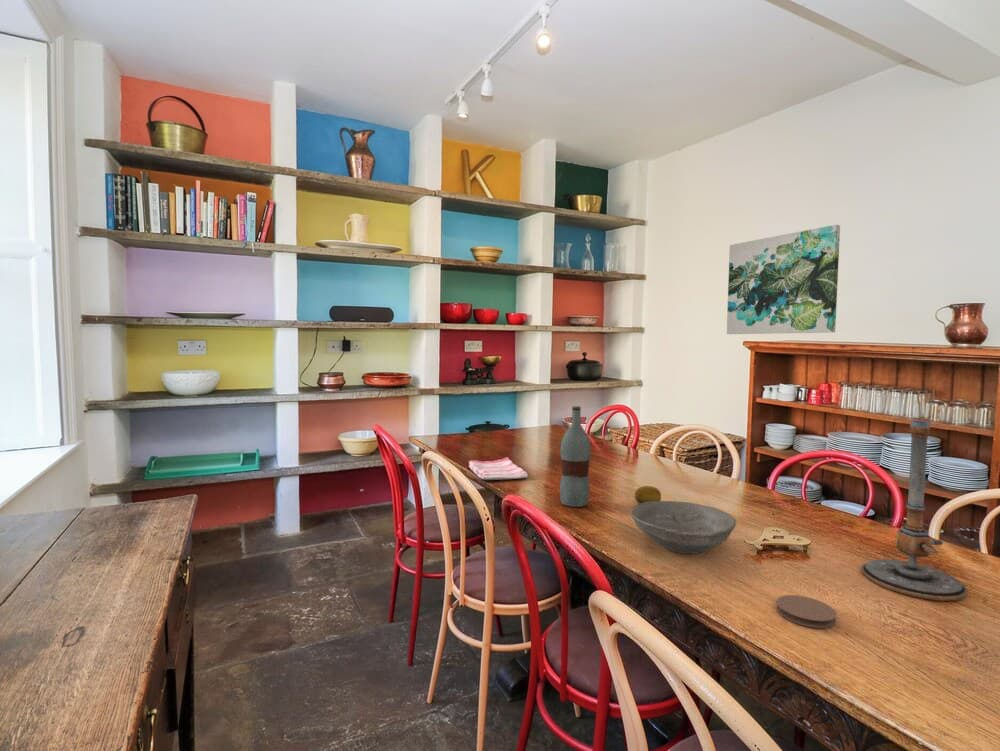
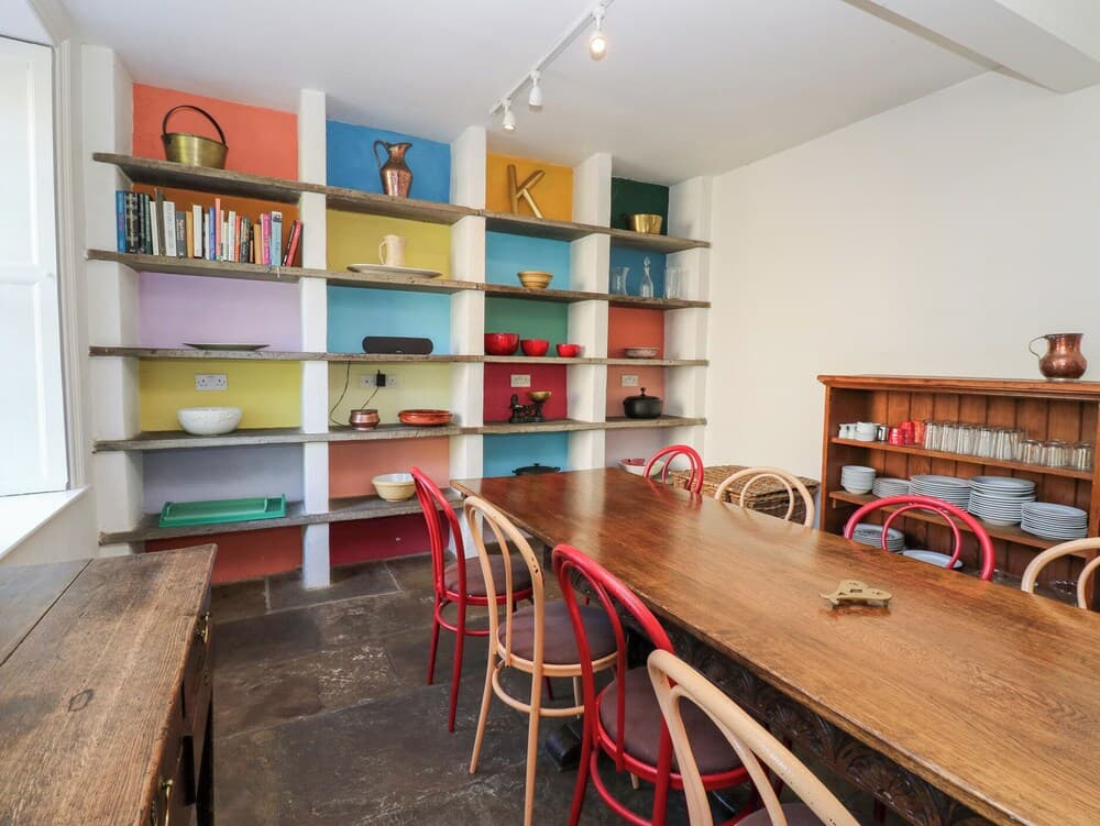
- candlestick (915, 501)
- bowl (681, 530)
- bottle (575, 455)
- coaster (805, 610)
- wall art (778, 284)
- dish towel (496, 468)
- fruit (647, 495)
